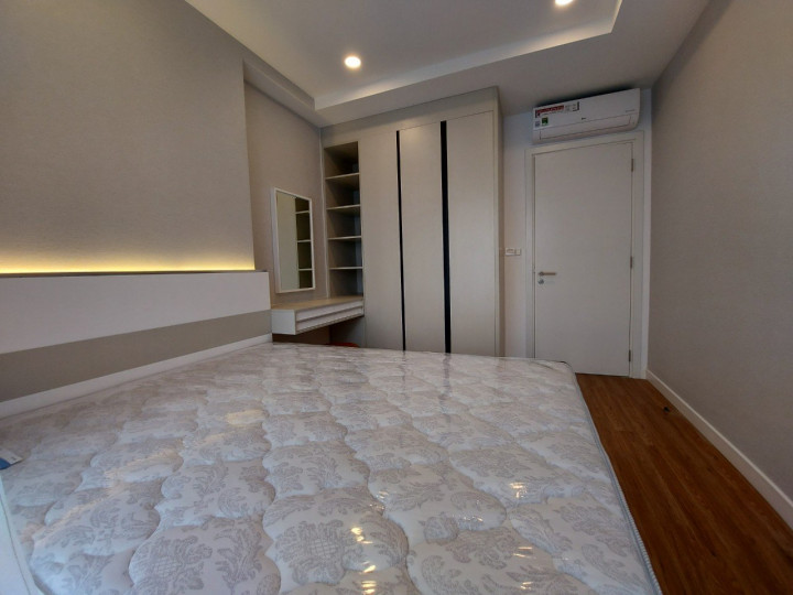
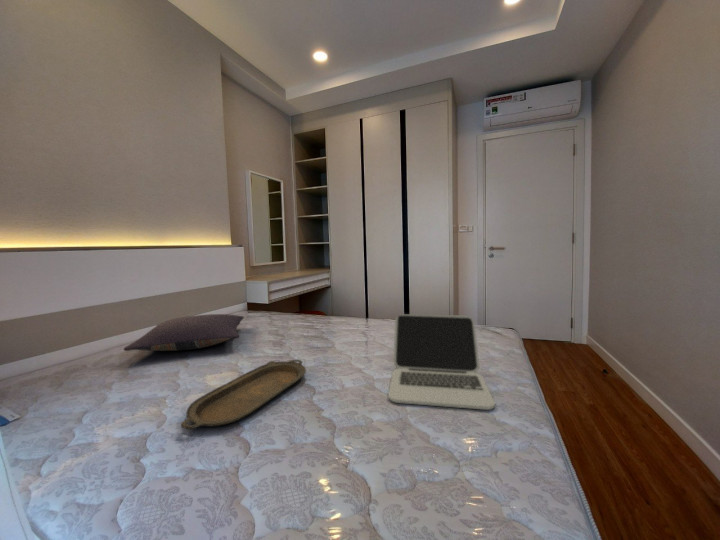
+ serving tray (254, 390)
+ pillow (194, 330)
+ laptop (436, 352)
